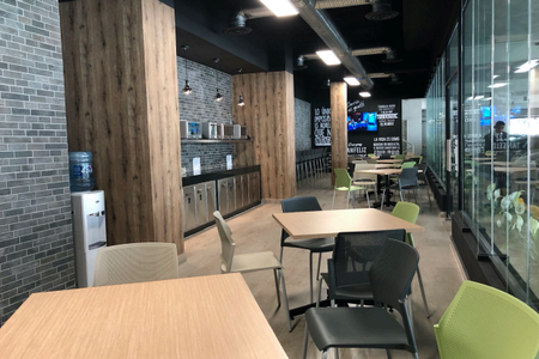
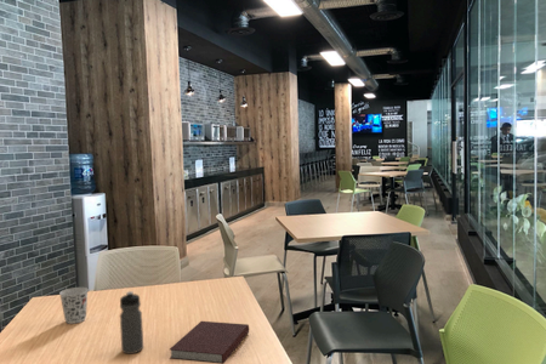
+ notebook (211, 340)
+ water bottle (131, 320)
+ cup (74, 305)
